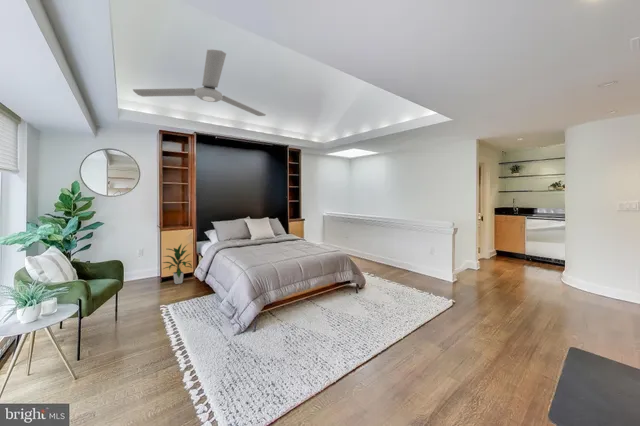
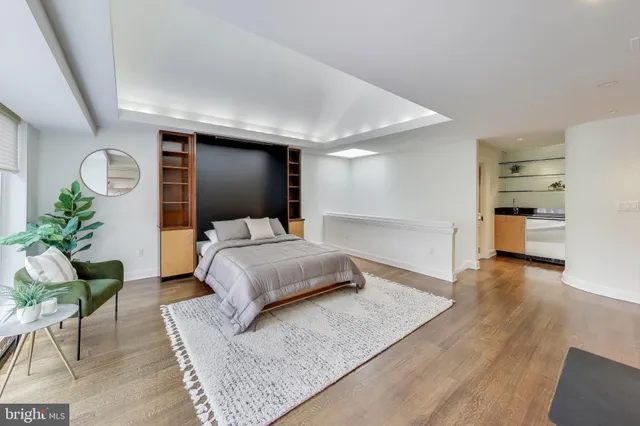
- ceiling fan (206, 80)
- indoor plant (177, 263)
